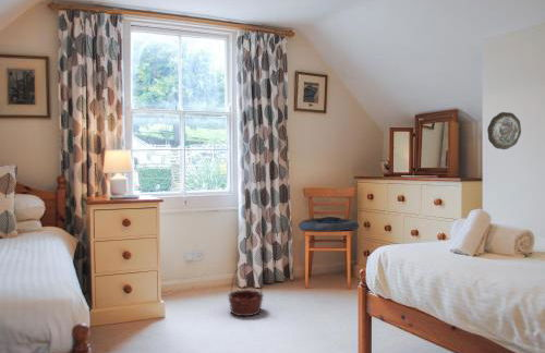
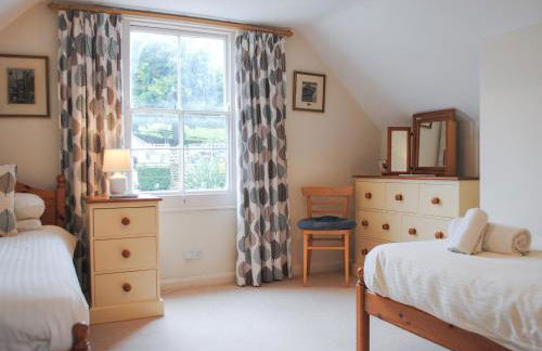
- basket (245, 290)
- decorative plate (505, 131)
